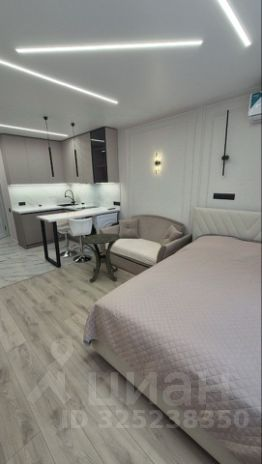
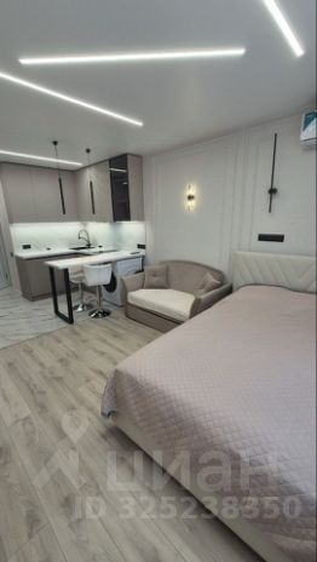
- side table (102, 256)
